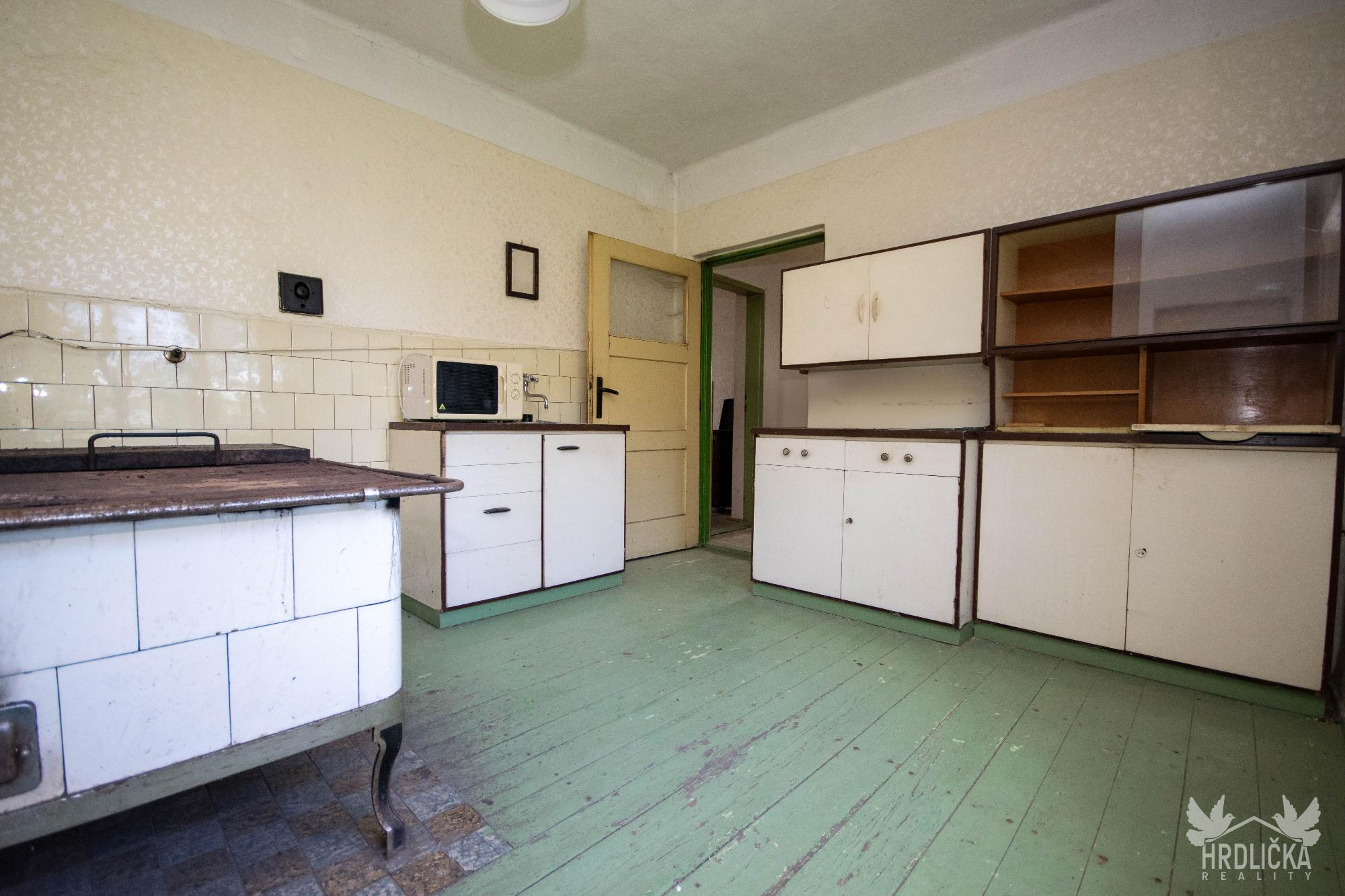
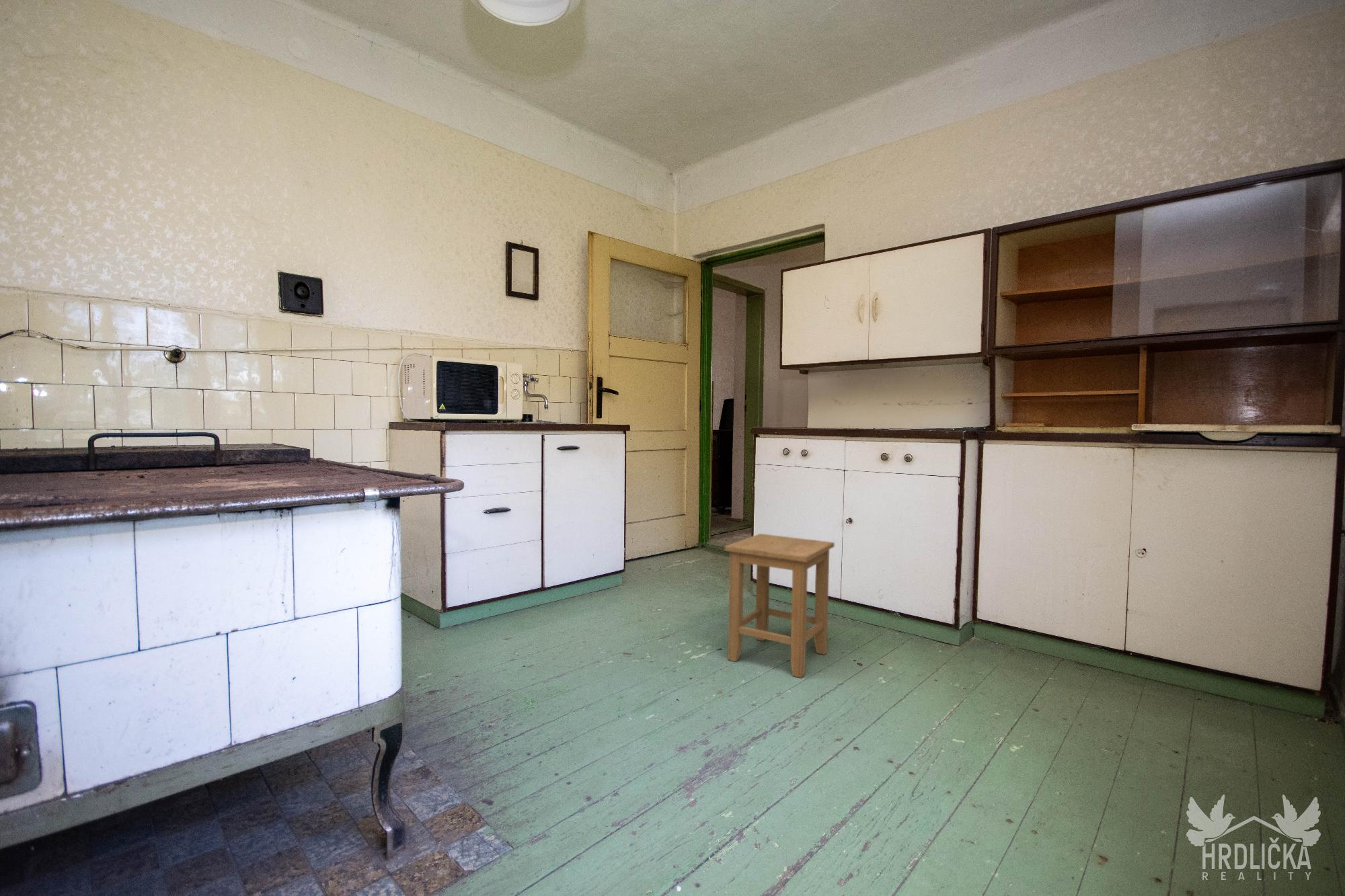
+ stool (777, 610)
